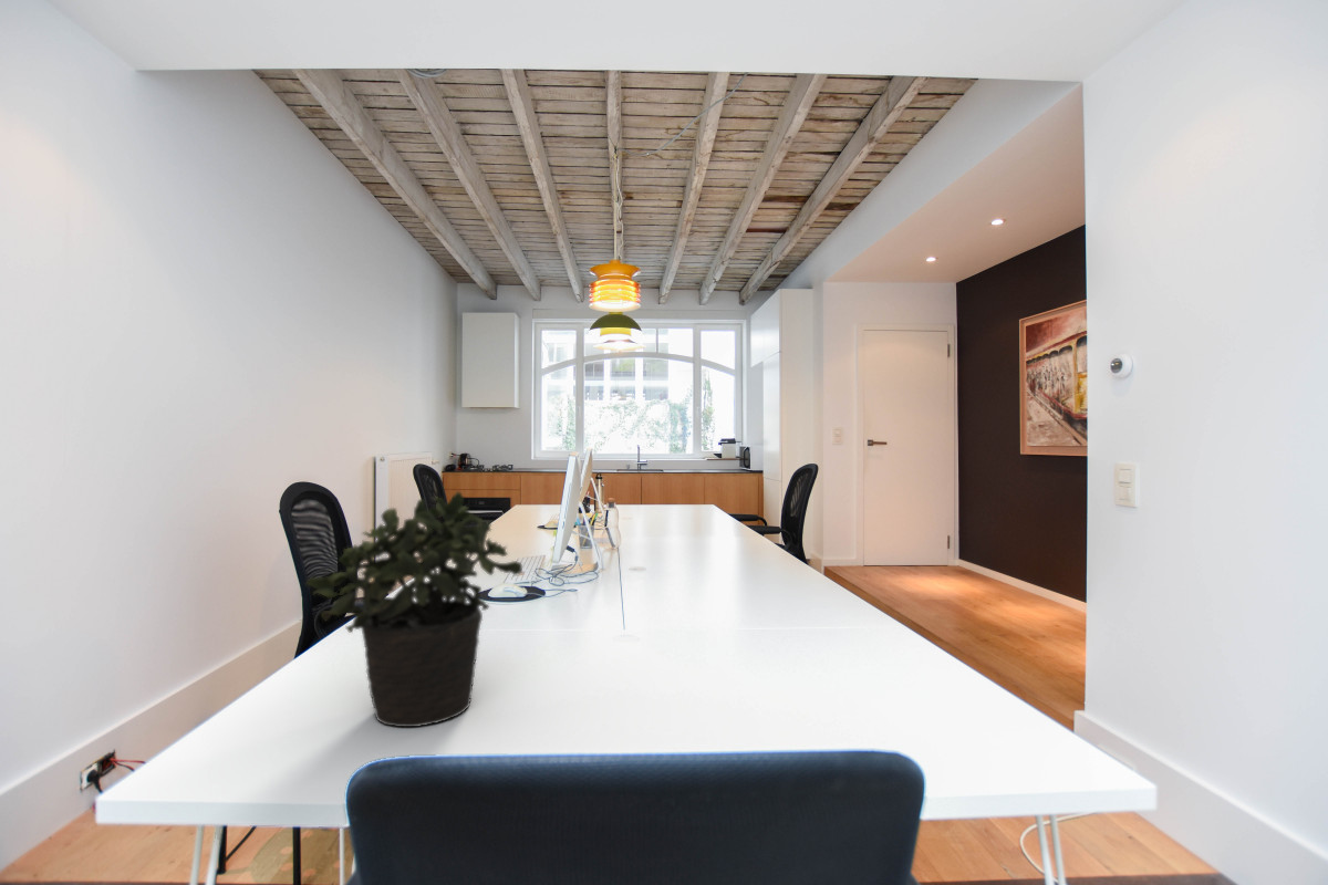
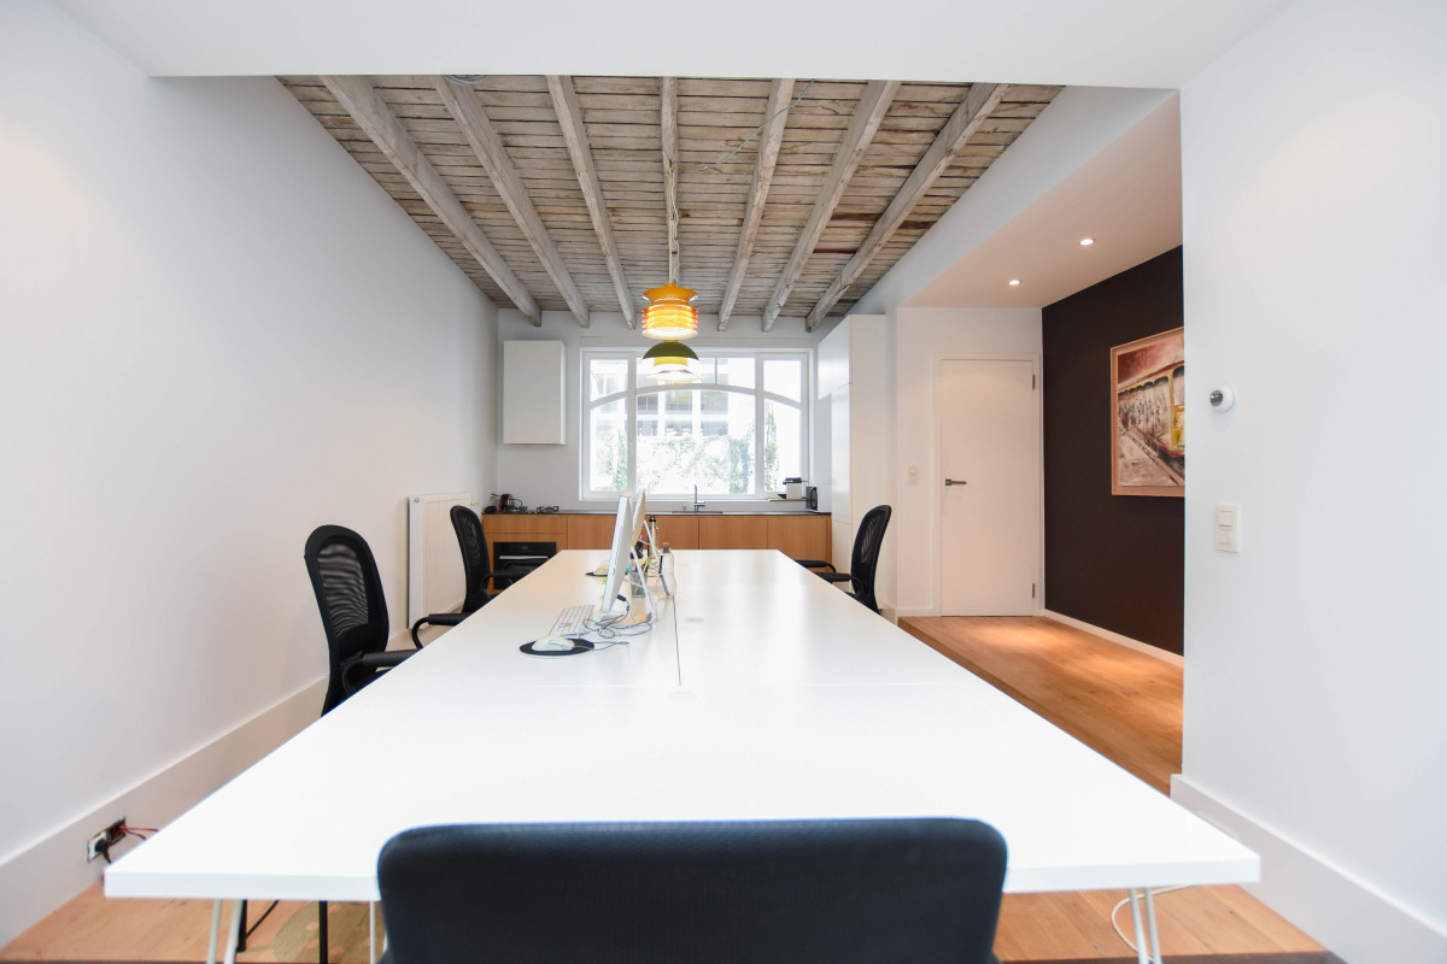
- potted plant (432, 600)
